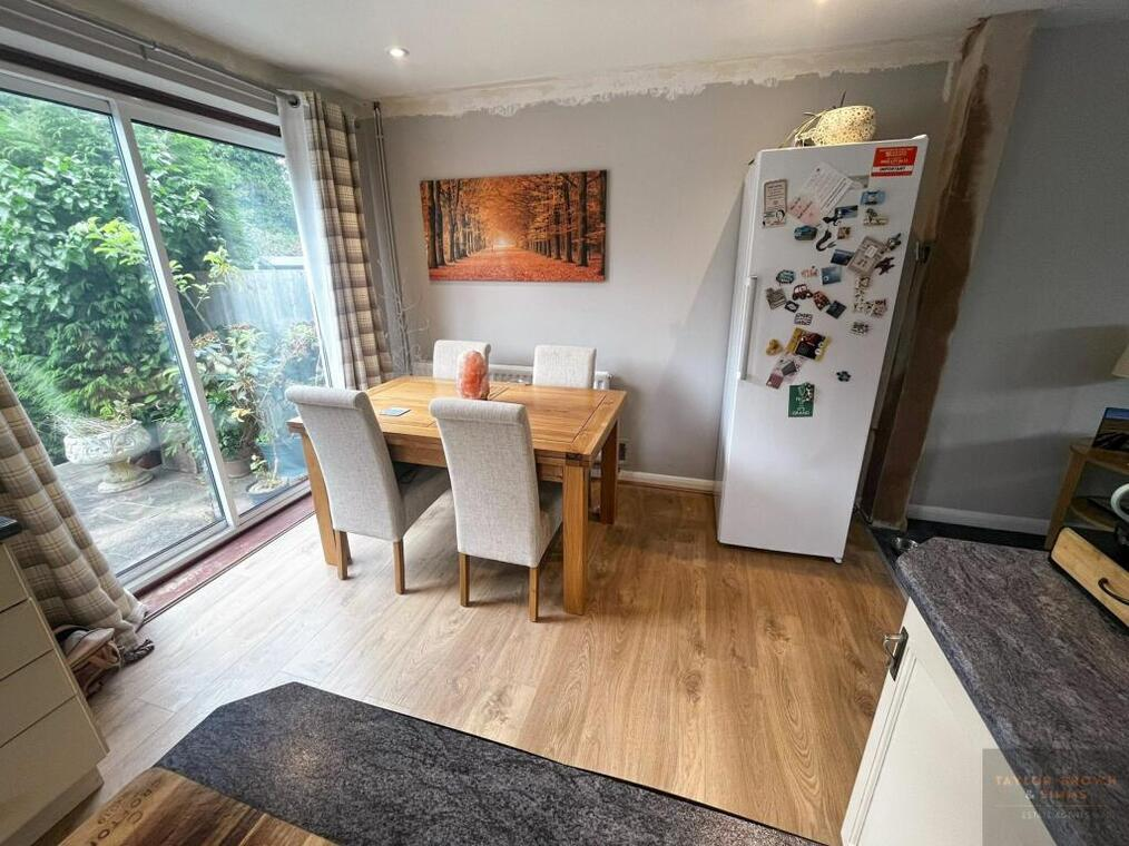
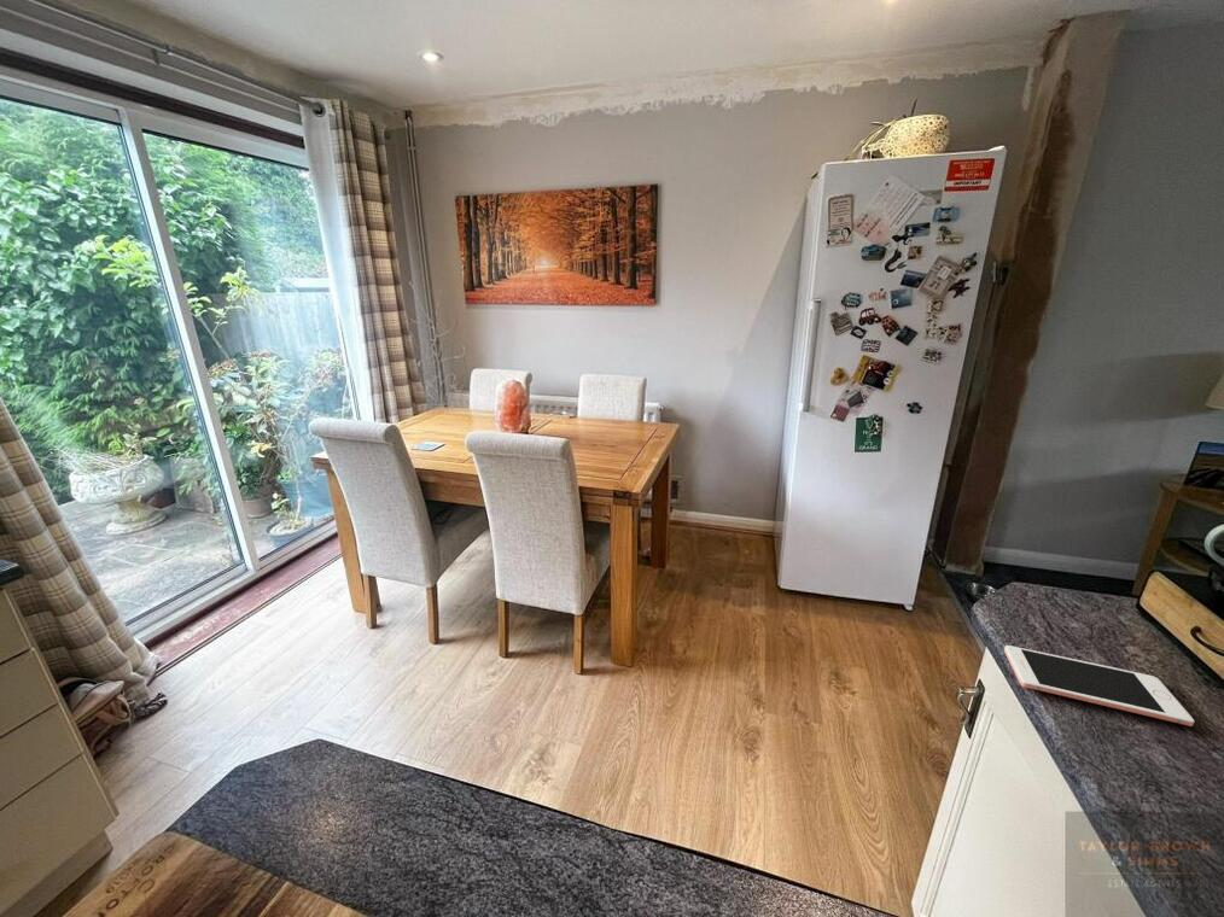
+ cell phone (1089, 682)
